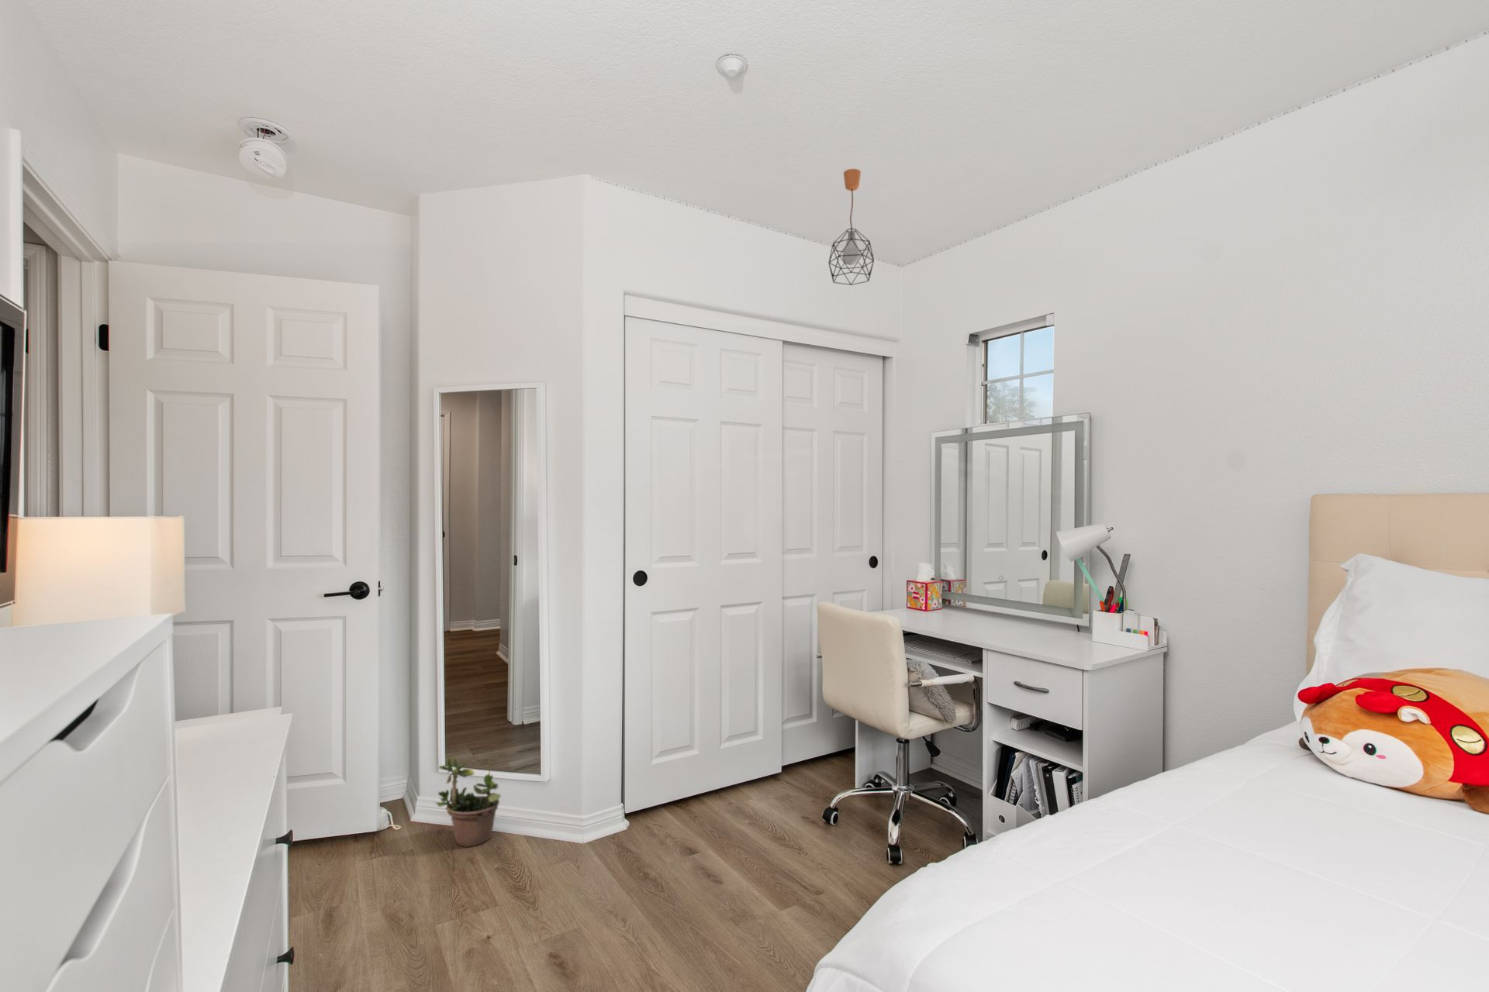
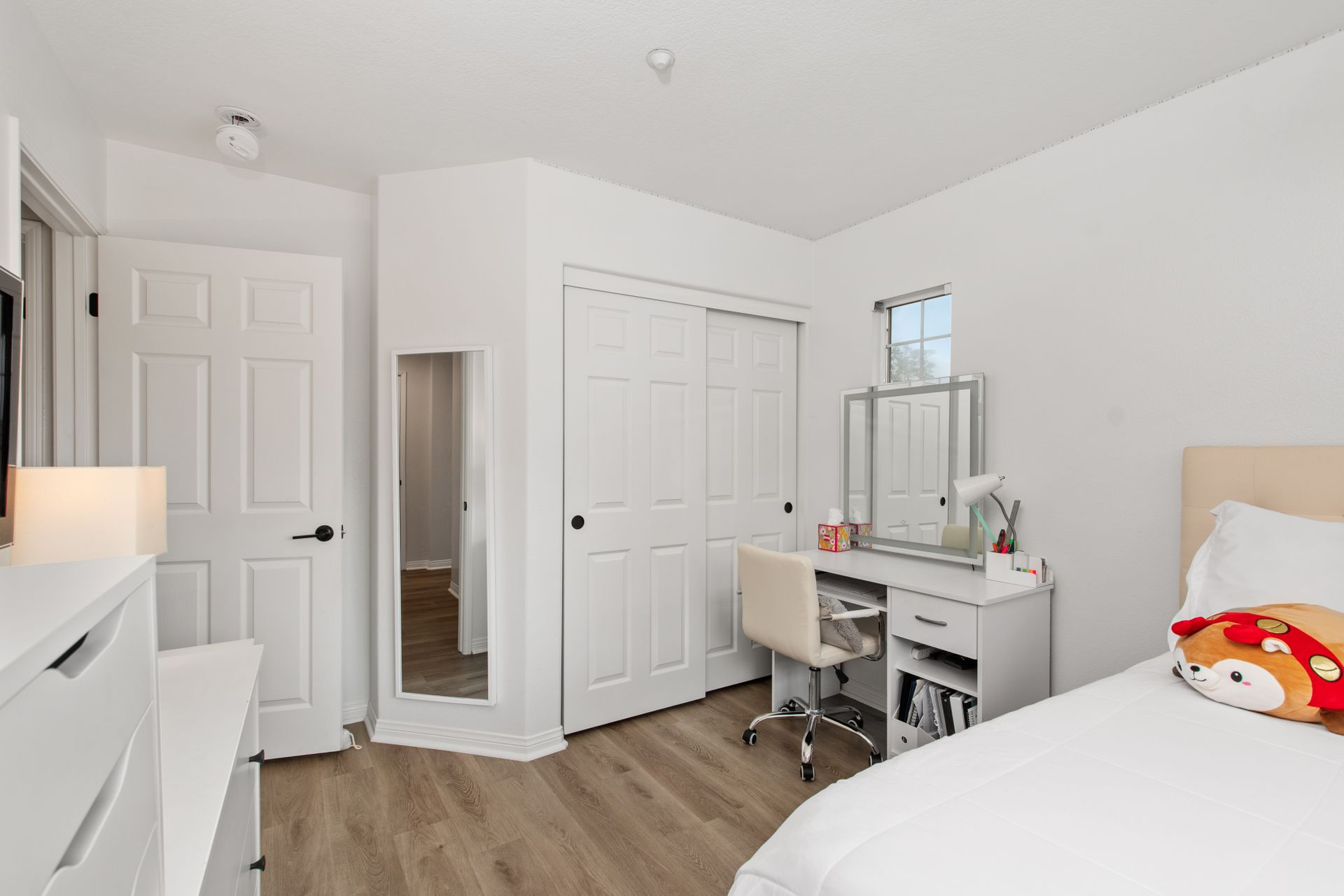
- potted plant (472, 792)
- pendant light (851, 226)
